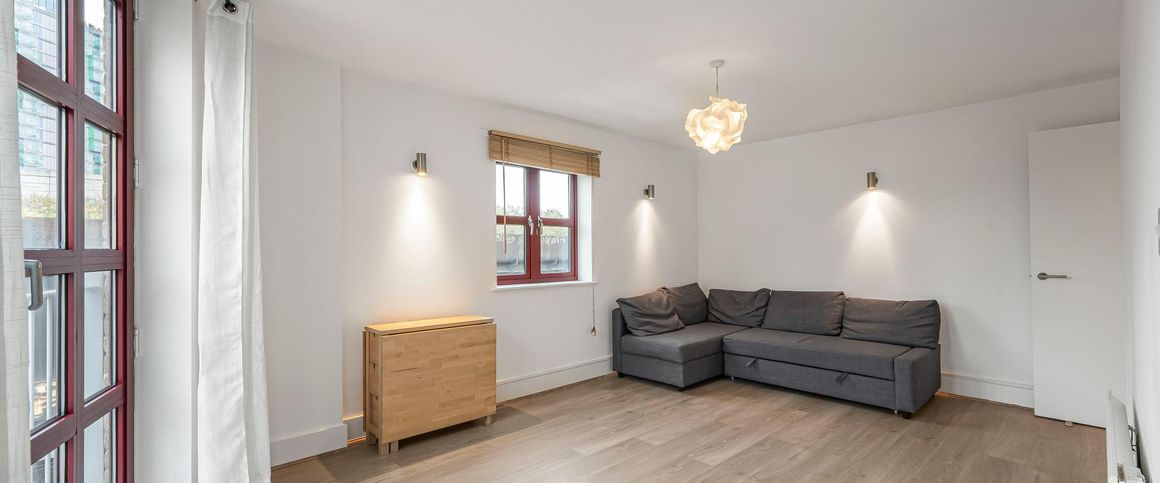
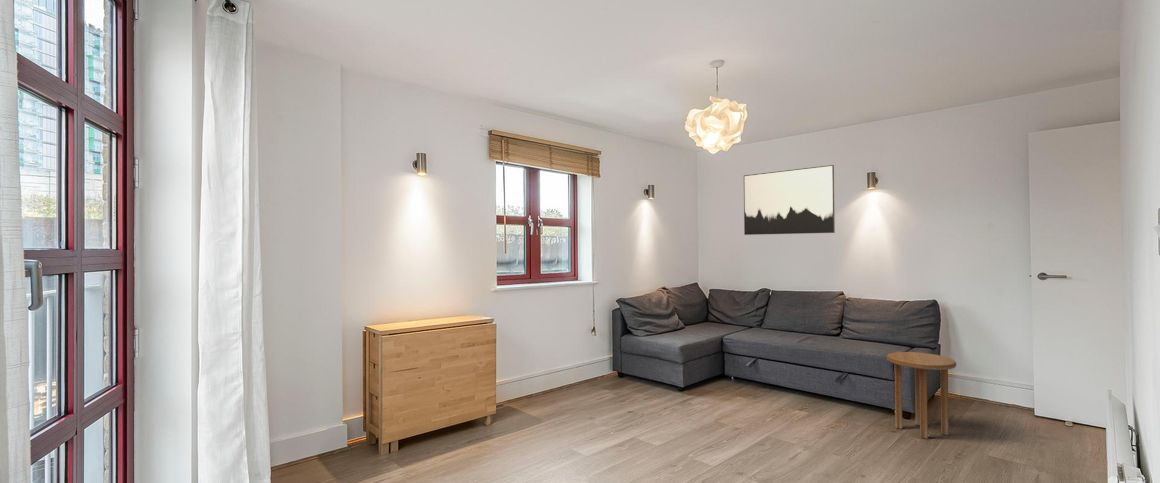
+ side table (920, 394)
+ wall art (786, 202)
